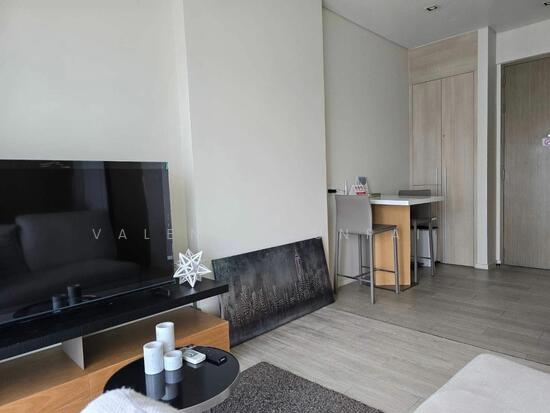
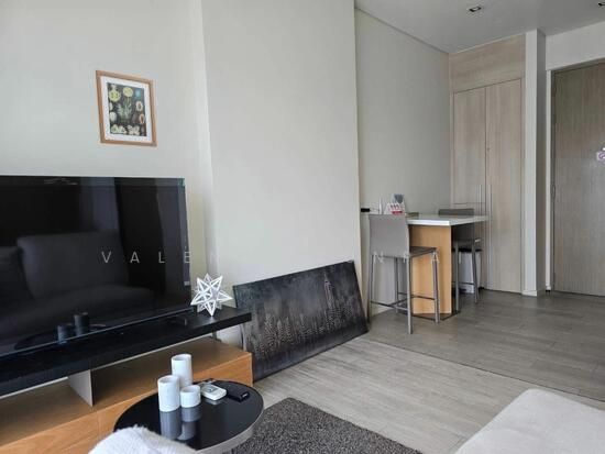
+ wall art (128, 110)
